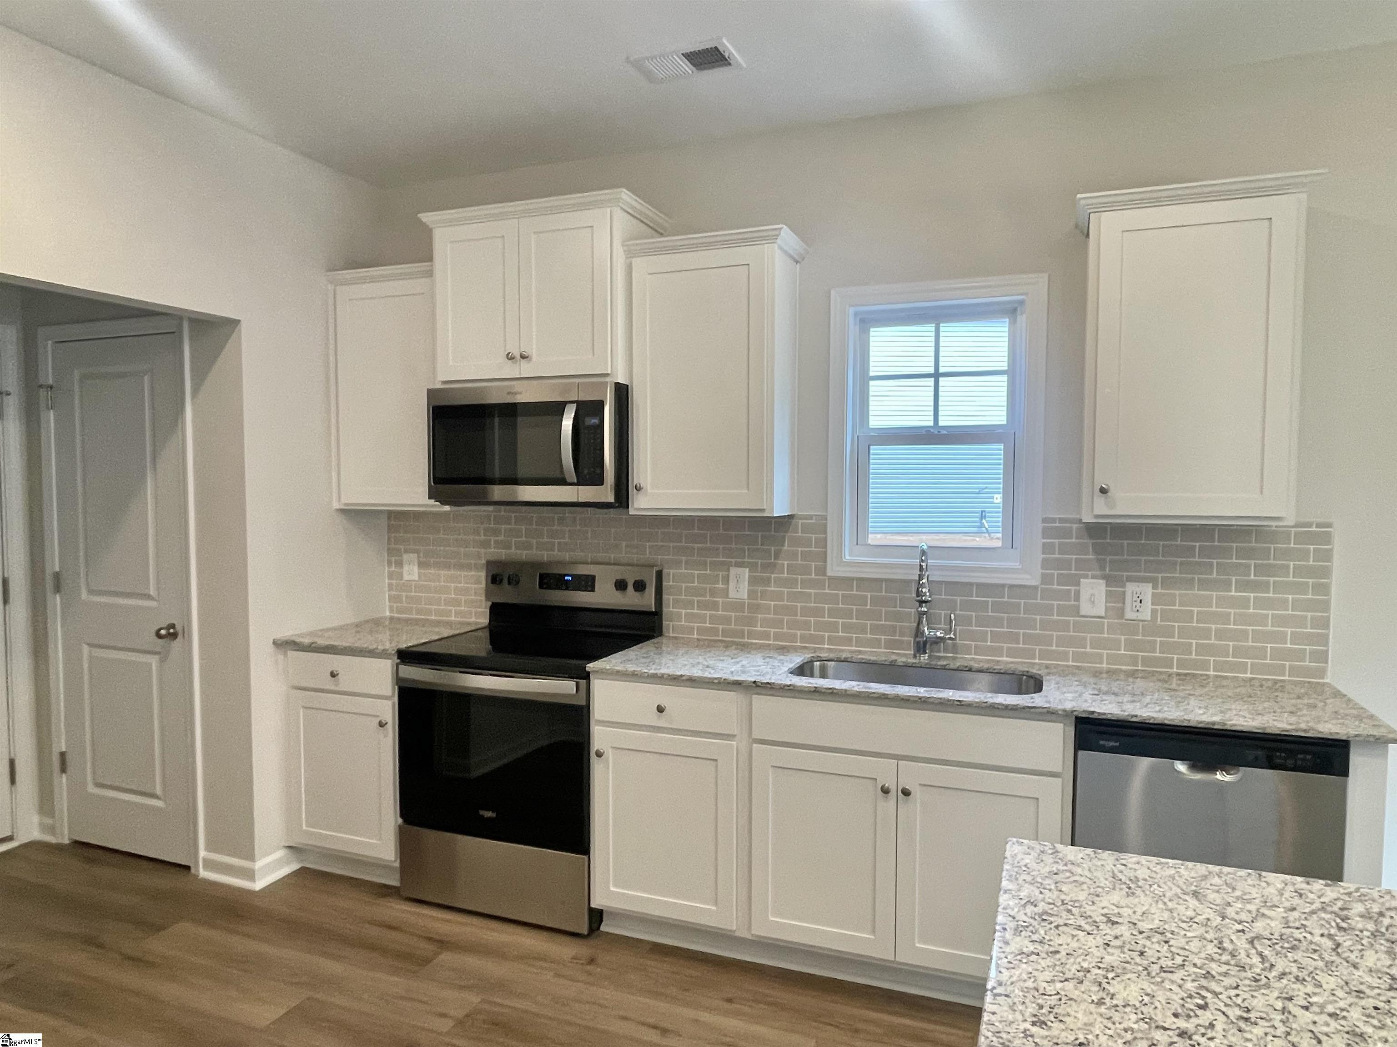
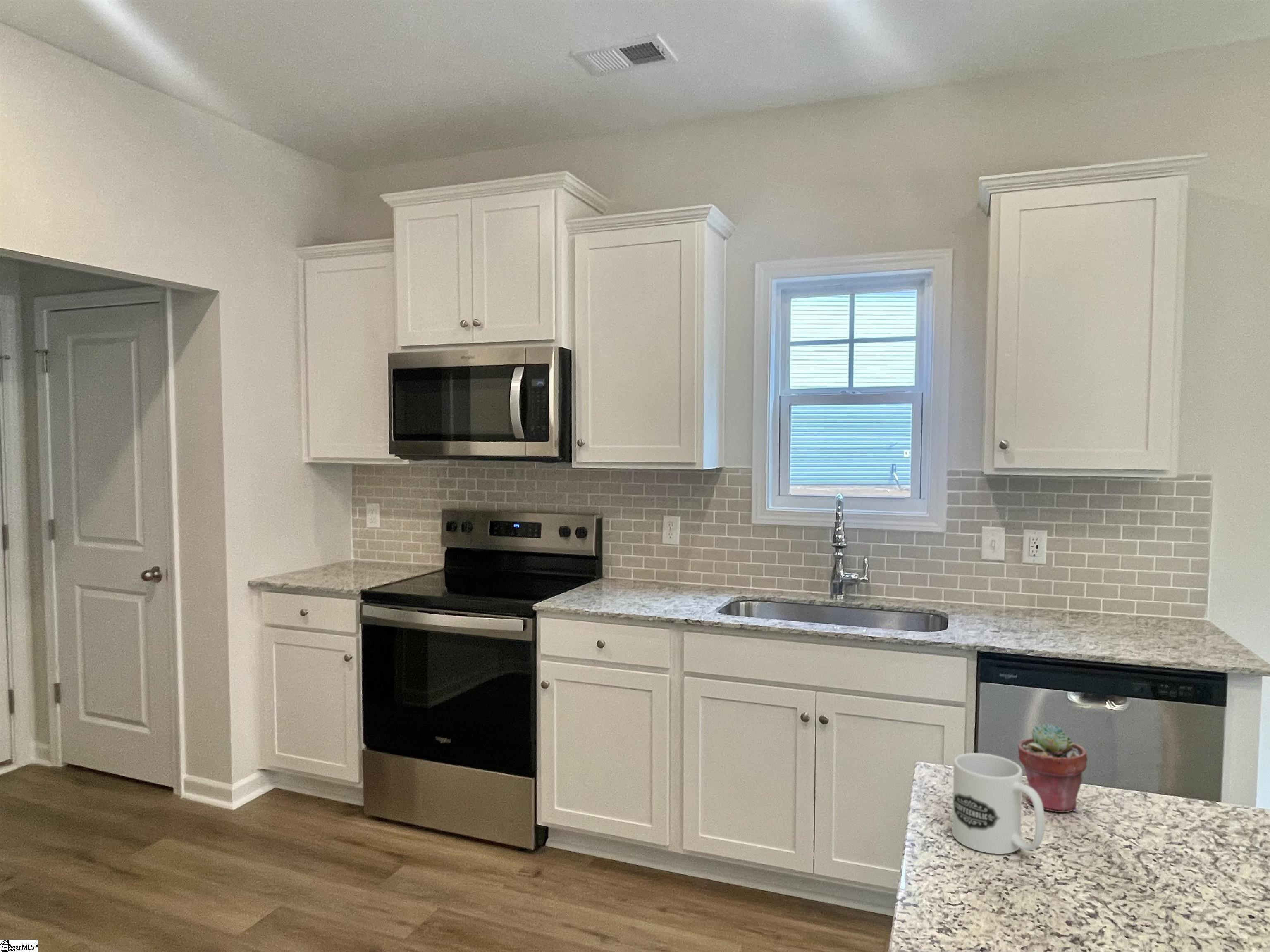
+ mug (999, 807)
+ potted succulent (1052, 764)
